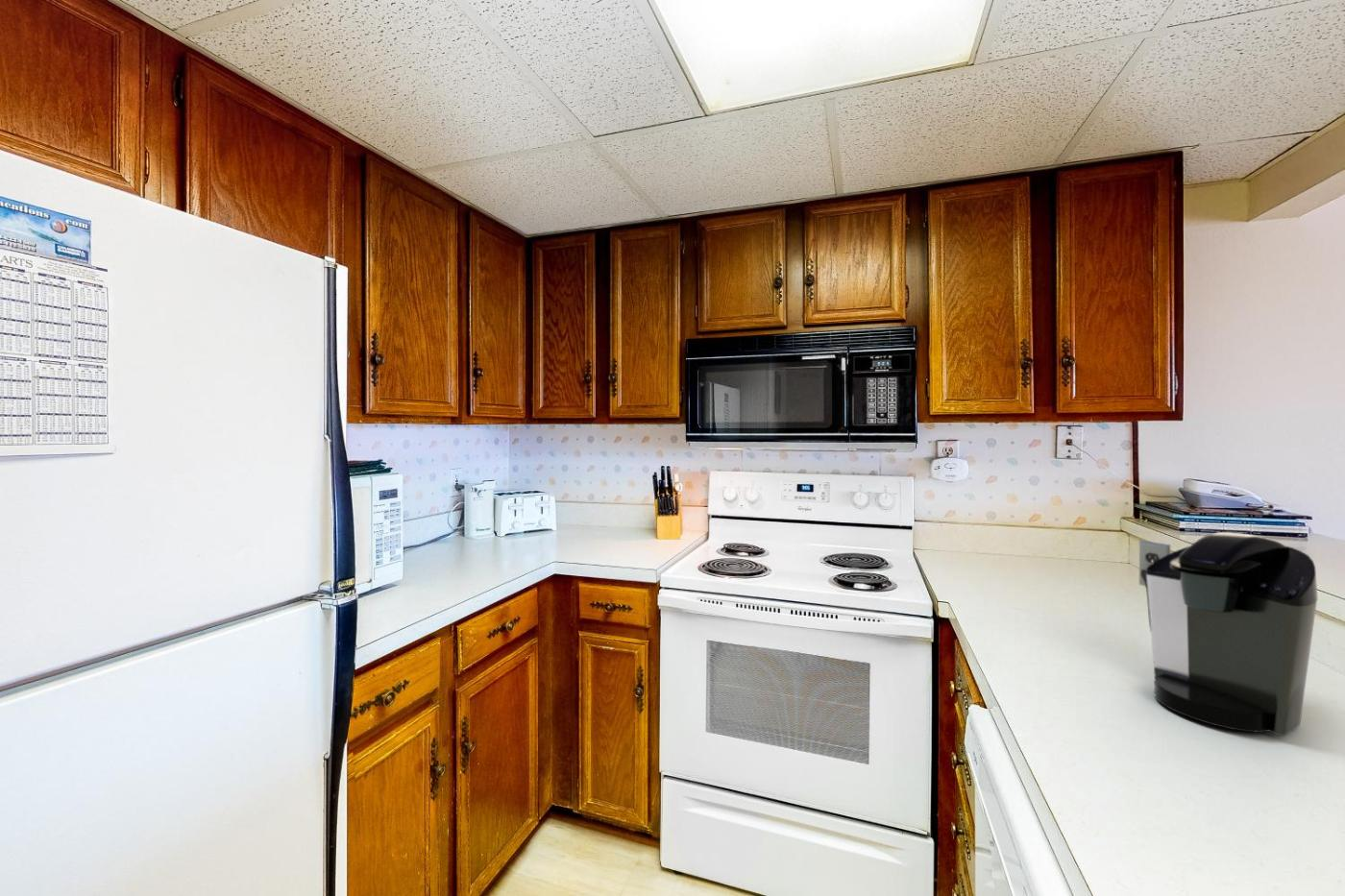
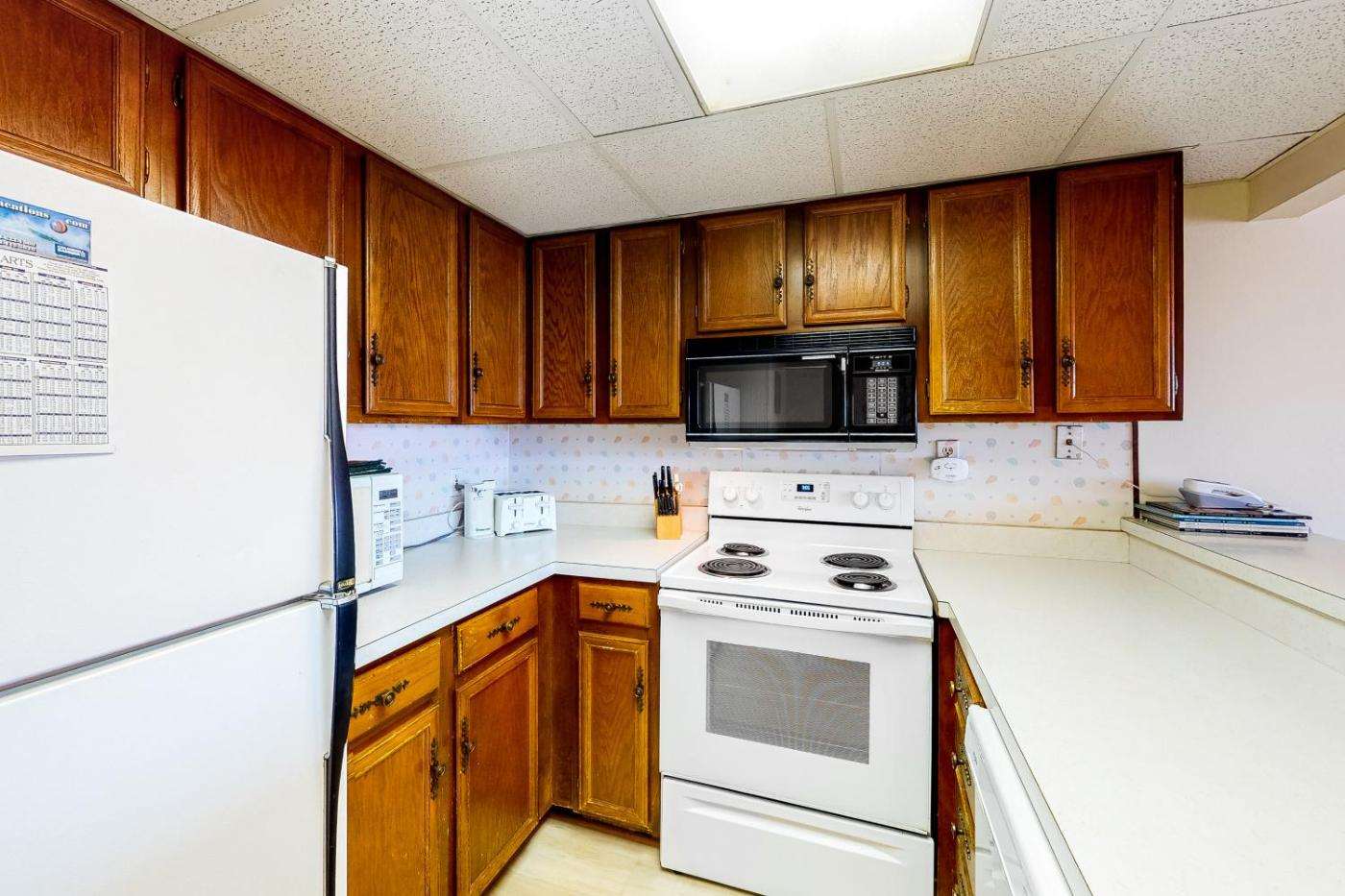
- coffee maker (1190, 610)
